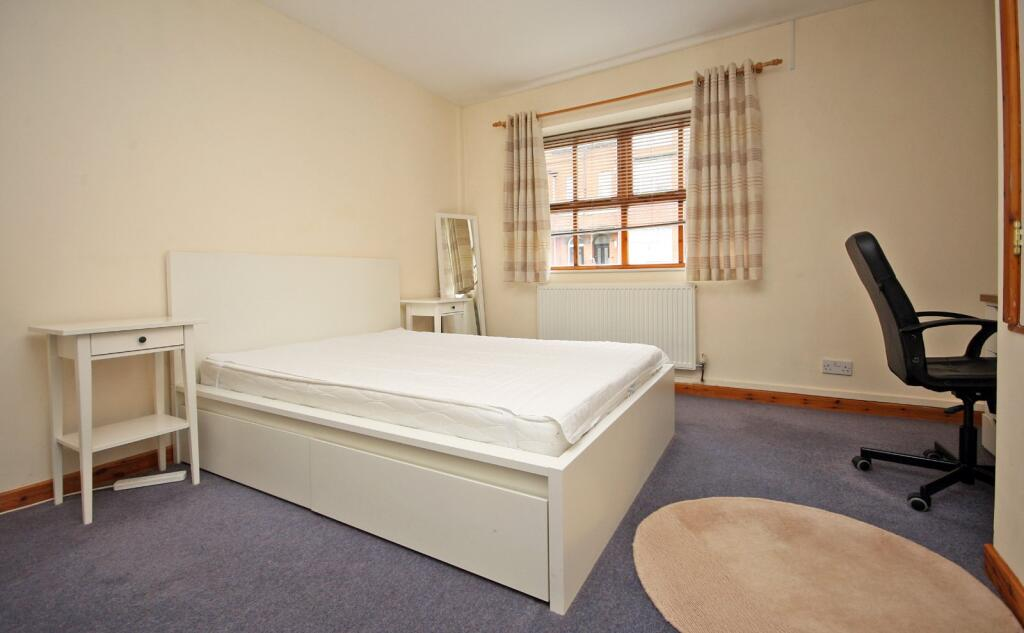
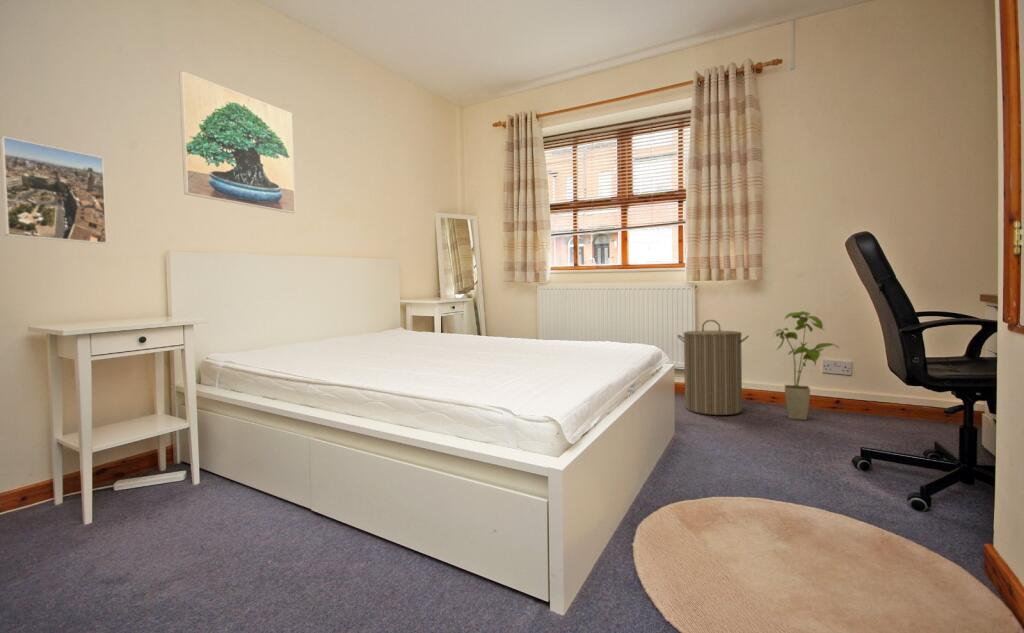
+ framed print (243, 149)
+ house plant (805, 365)
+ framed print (57, 194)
+ laundry hamper (712, 364)
